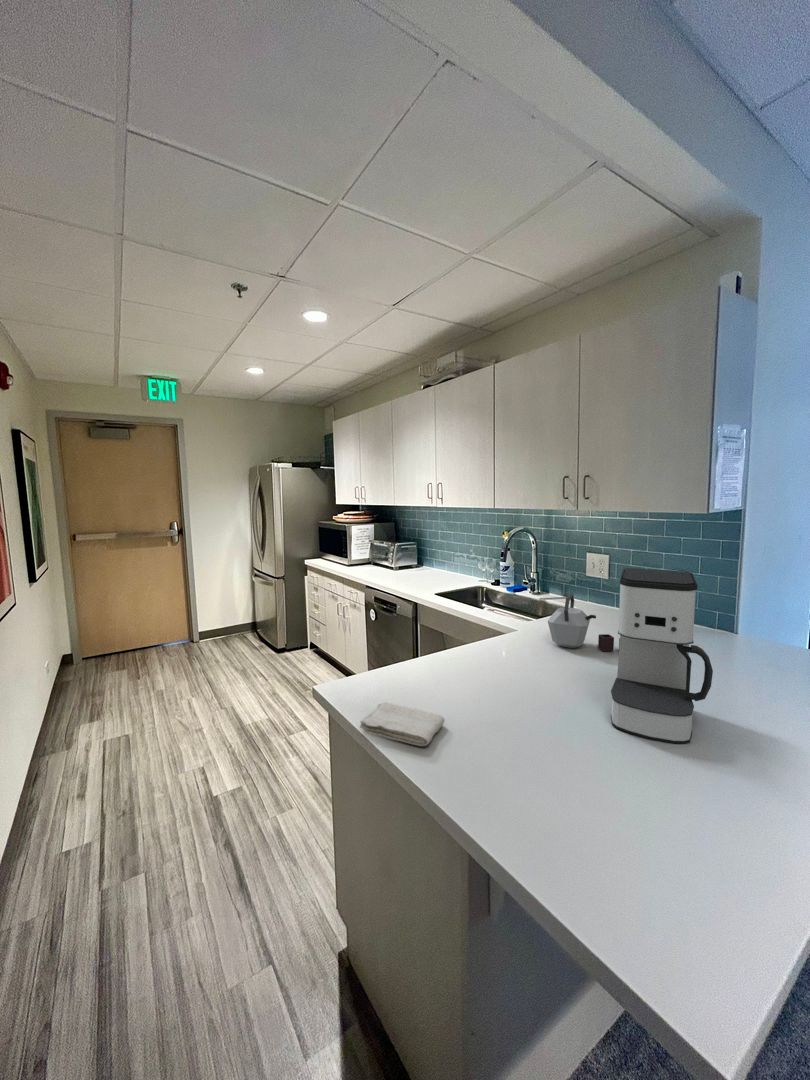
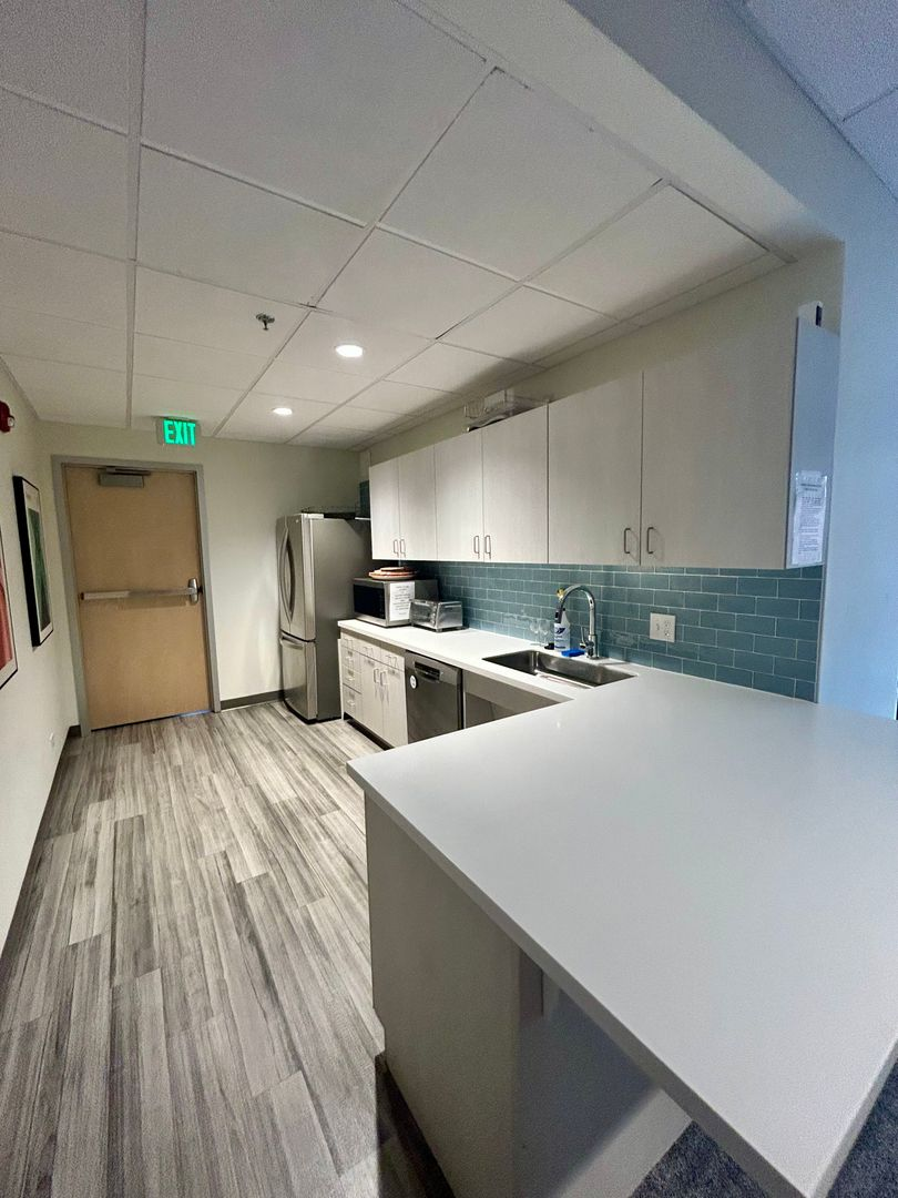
- washcloth (402, 721)
- coffee maker (660, 649)
- kettle (589, 621)
